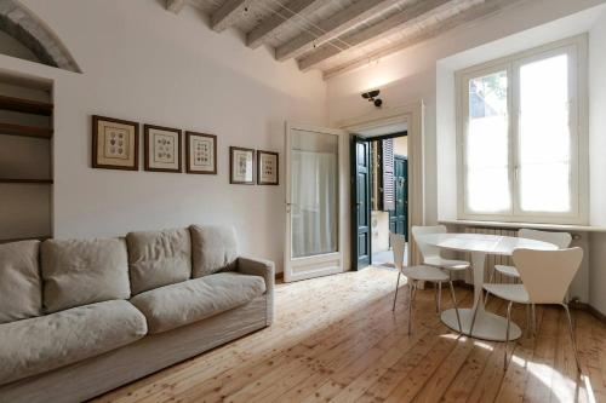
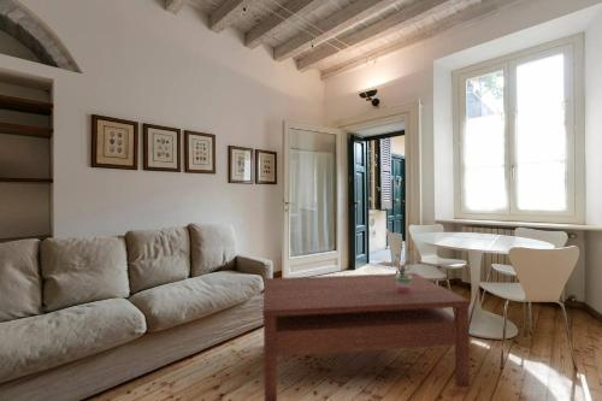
+ potted plant (402, 265)
+ coffee table (354, 325)
